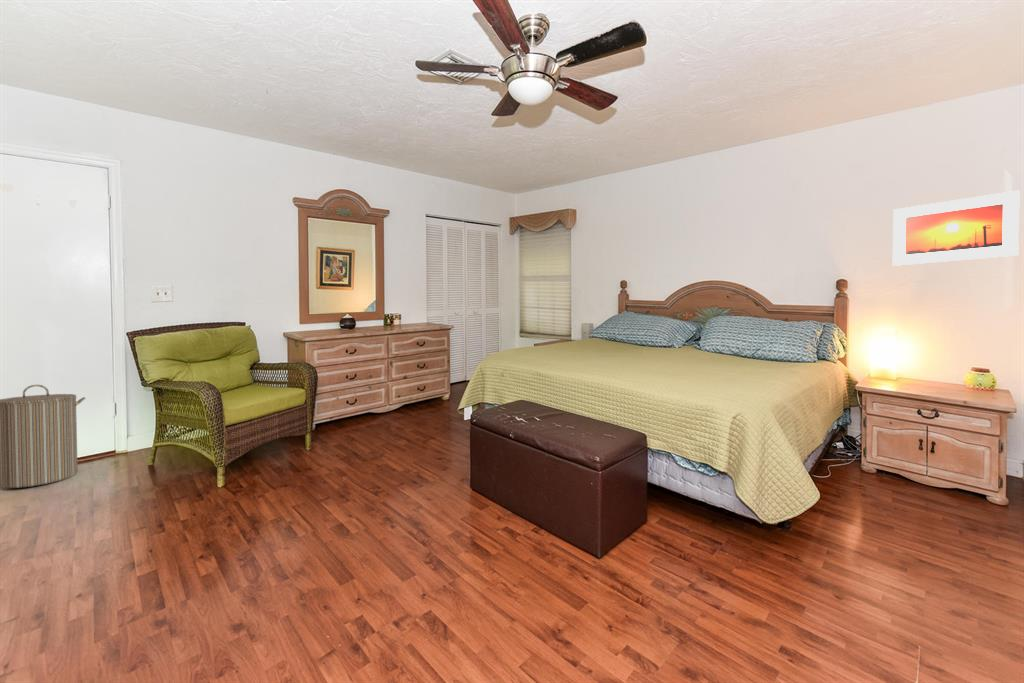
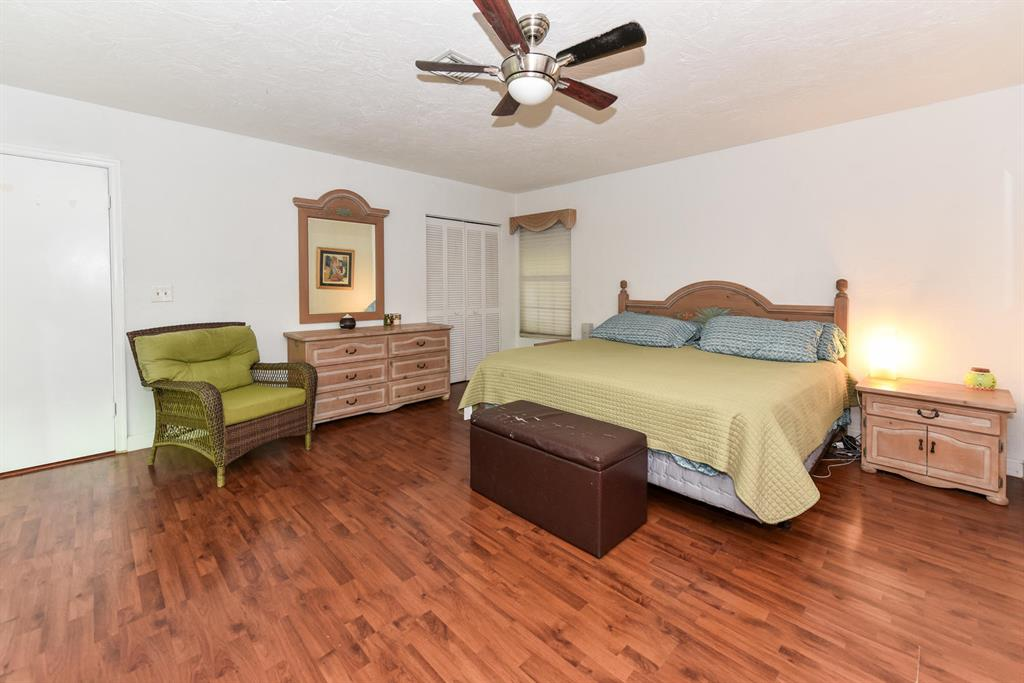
- laundry hamper (38, 431)
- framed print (951, 230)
